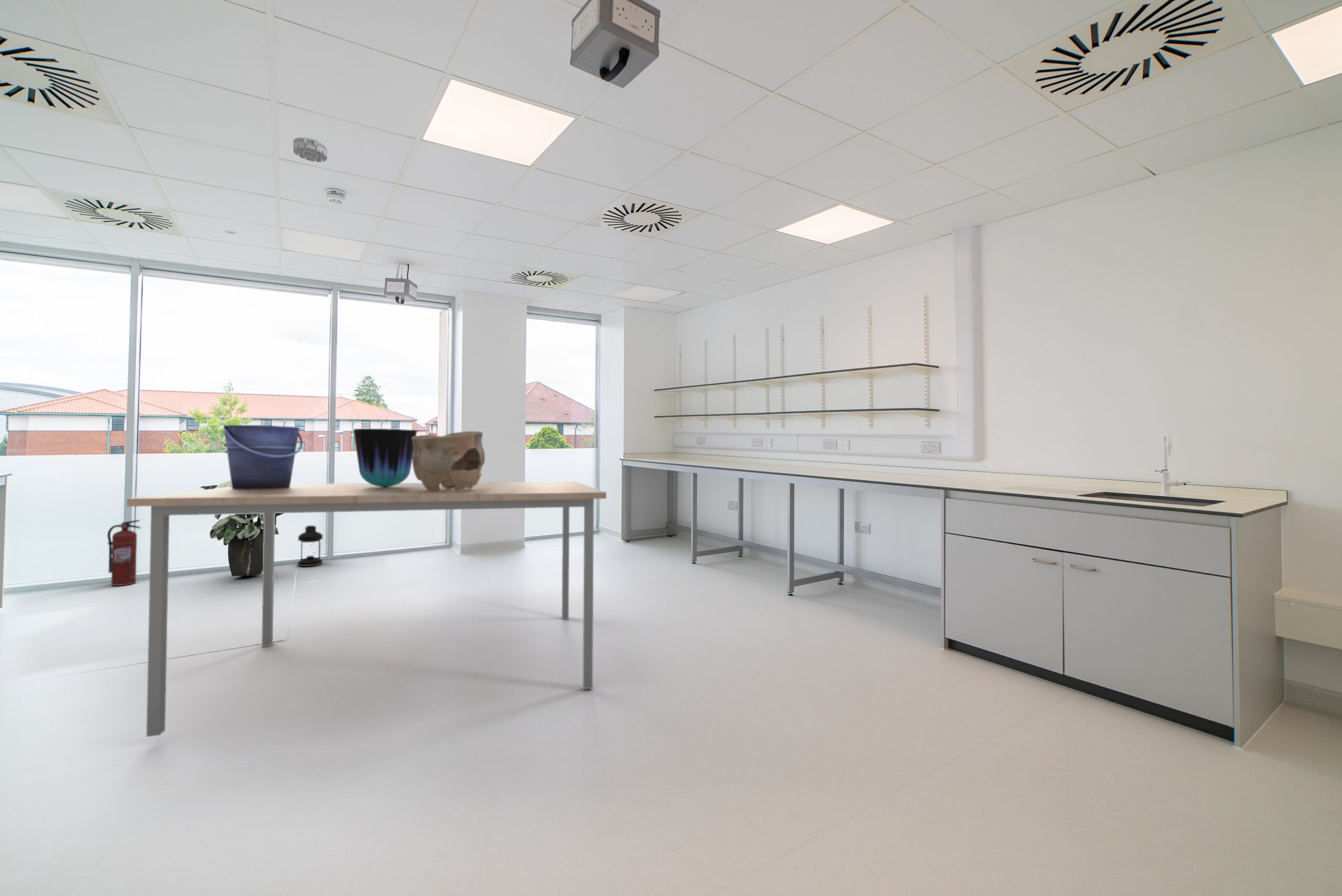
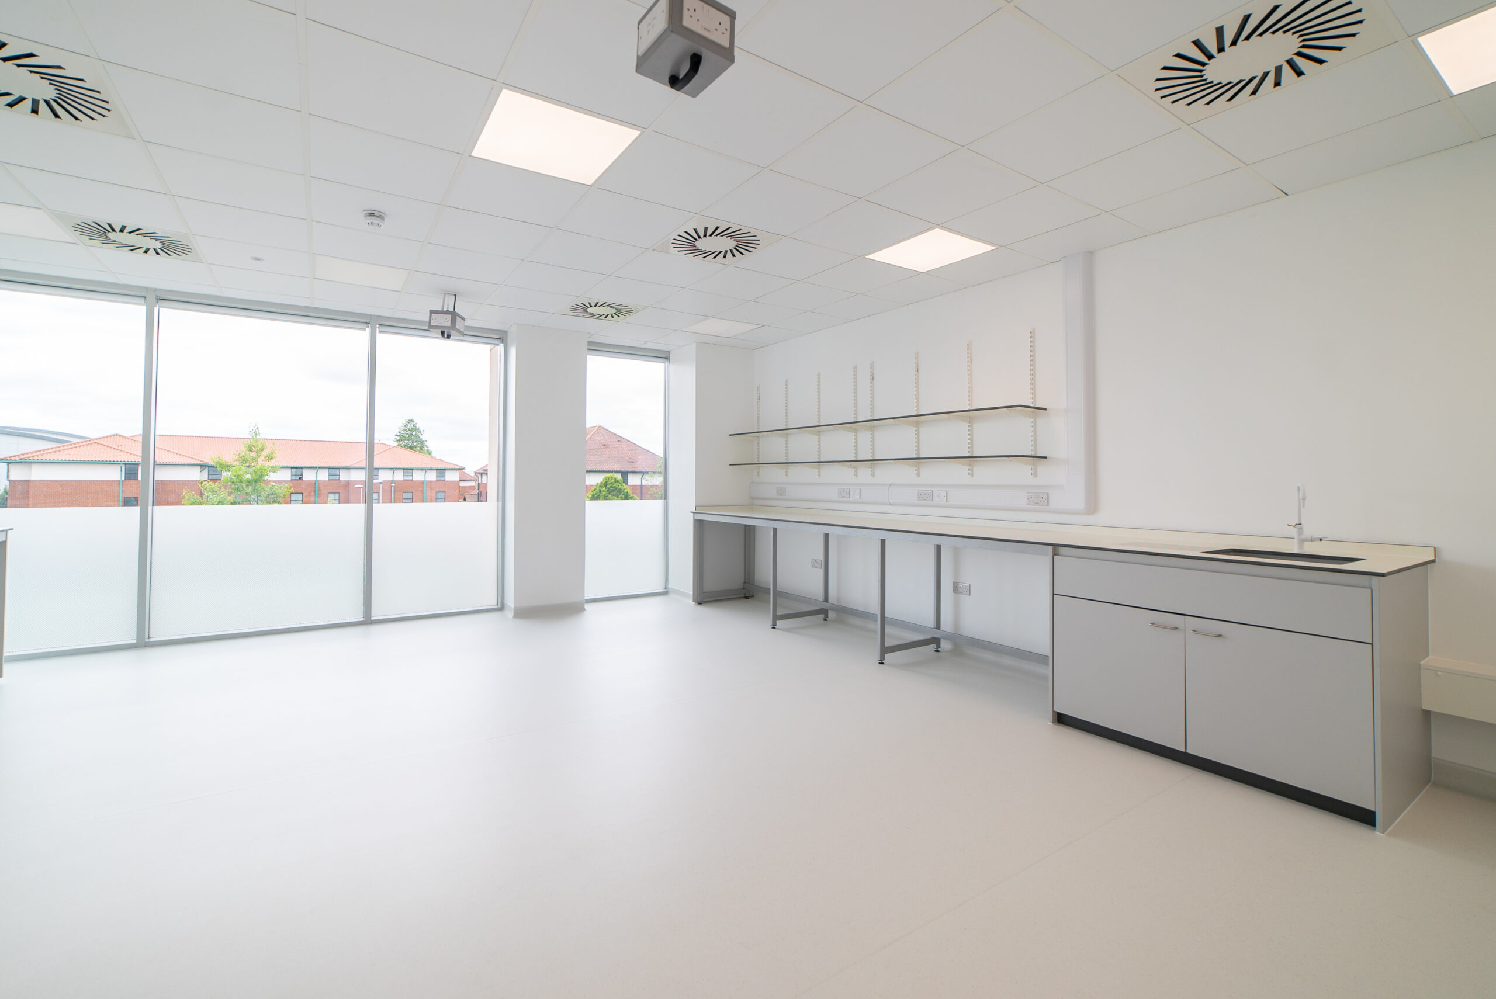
- vase (385, 458)
- bowl (449, 459)
- bucket (263, 456)
- indoor plant (250, 513)
- lantern (310, 545)
- dining table (405, 510)
- smoke detector (310, 149)
- fire extinguisher (124, 552)
